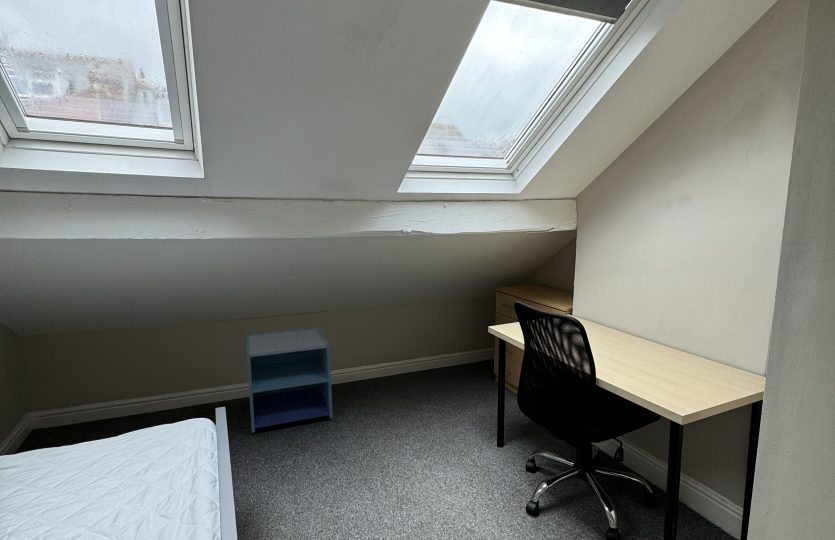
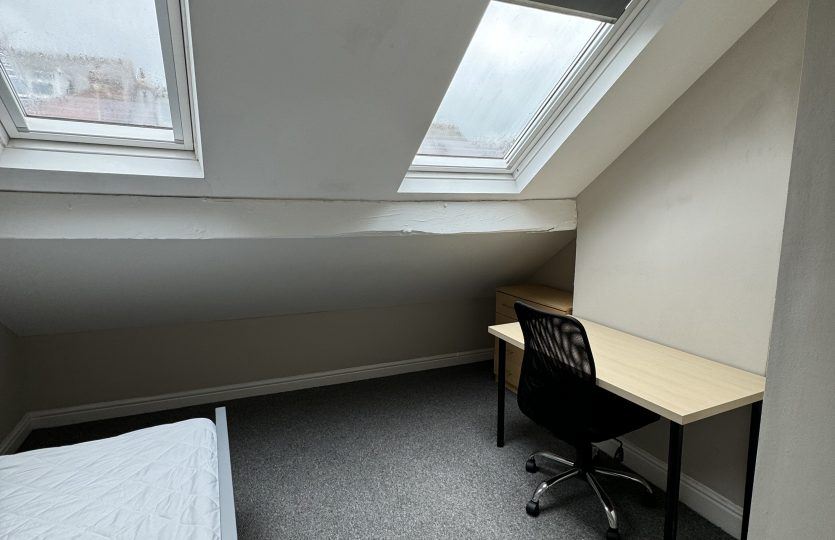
- nightstand (287, 374)
